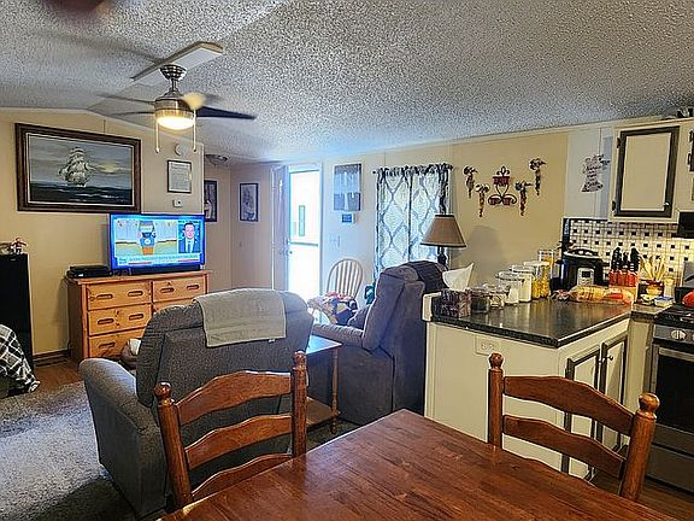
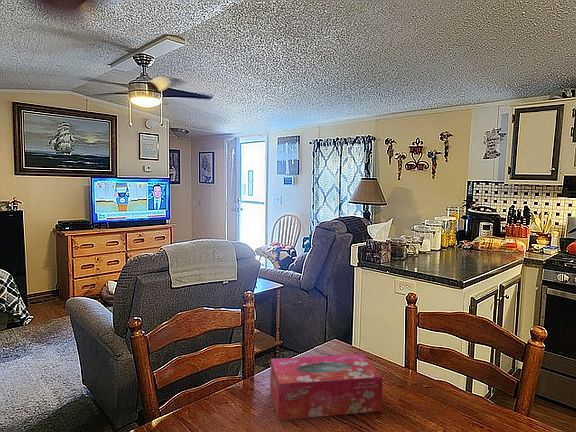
+ tissue box (324, 384)
